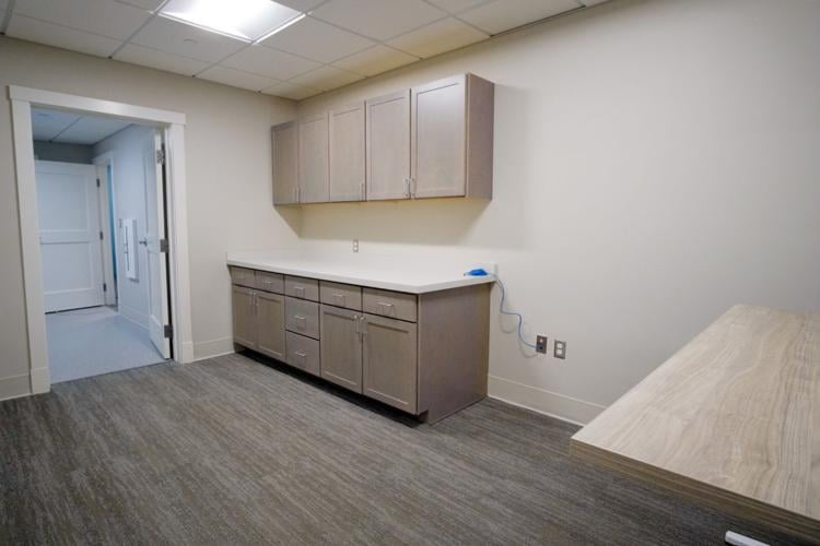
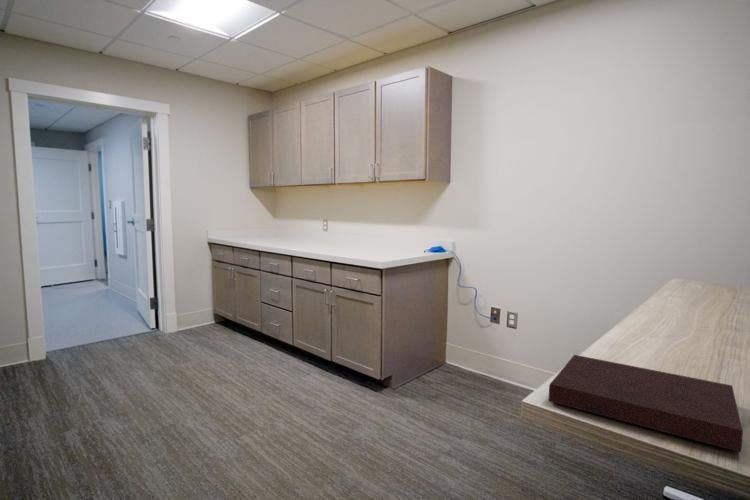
+ notebook (640, 393)
